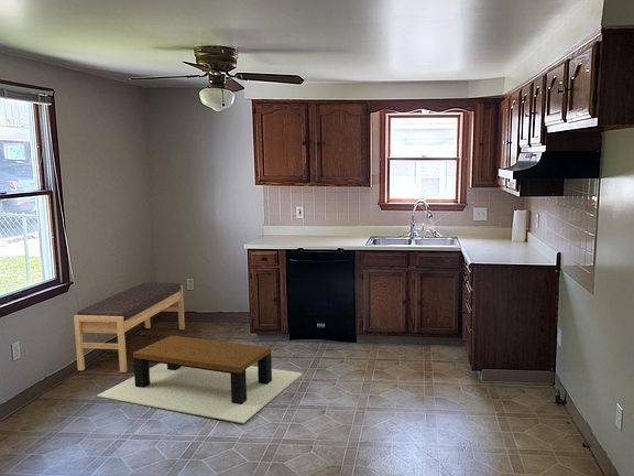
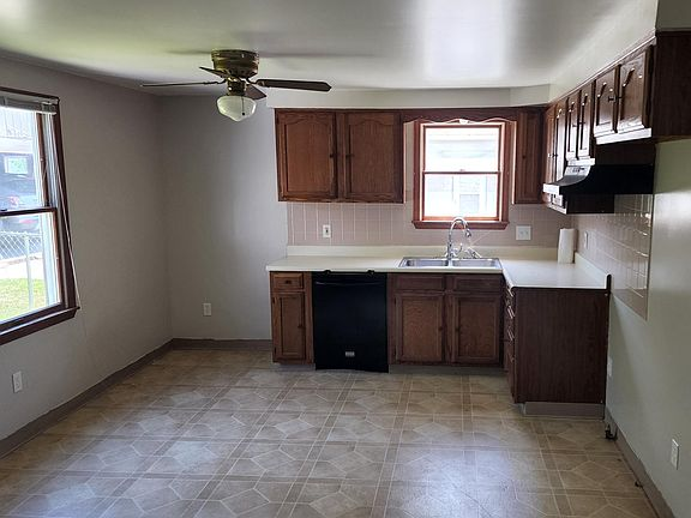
- bench (135, 321)
- coffee table (203, 367)
